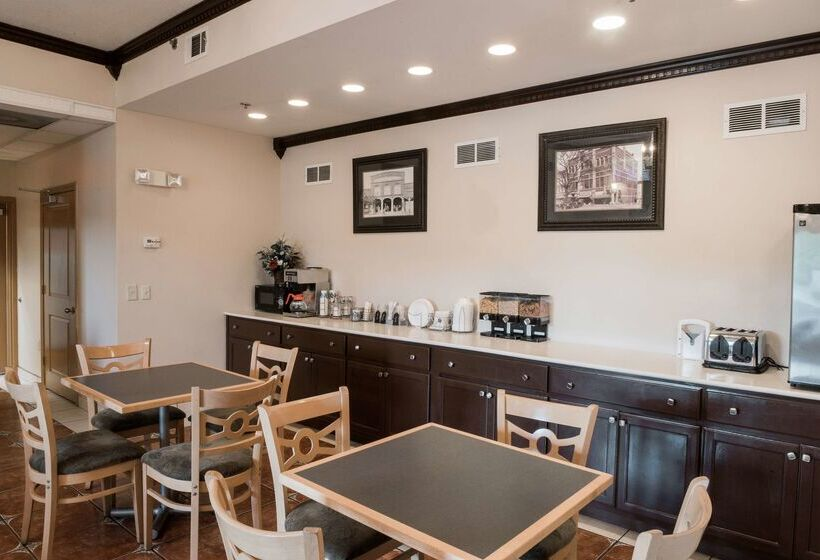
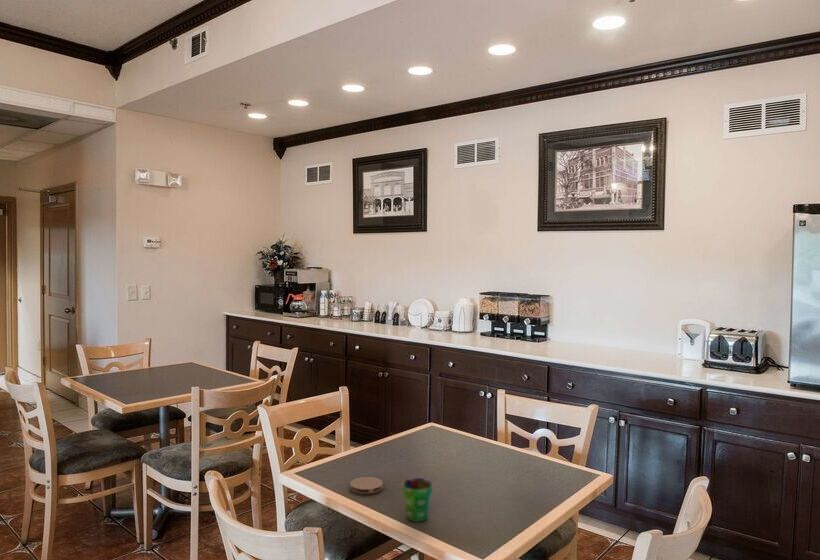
+ cup (414, 498)
+ coaster (366, 485)
